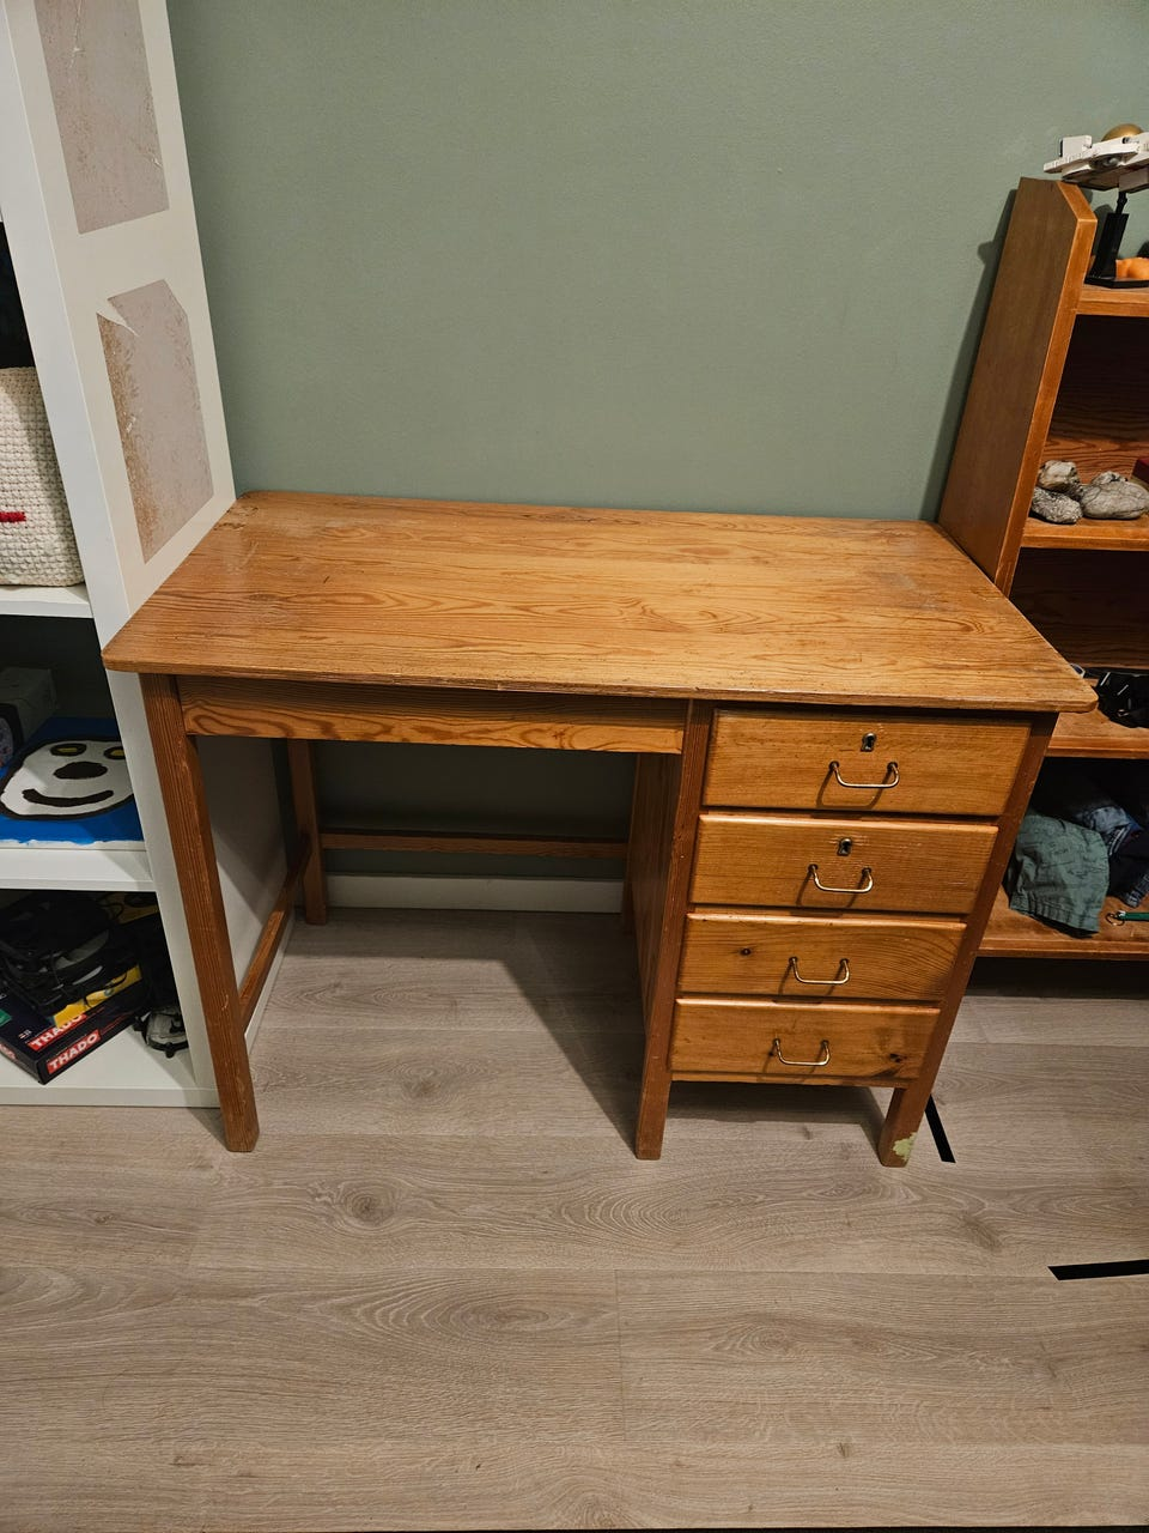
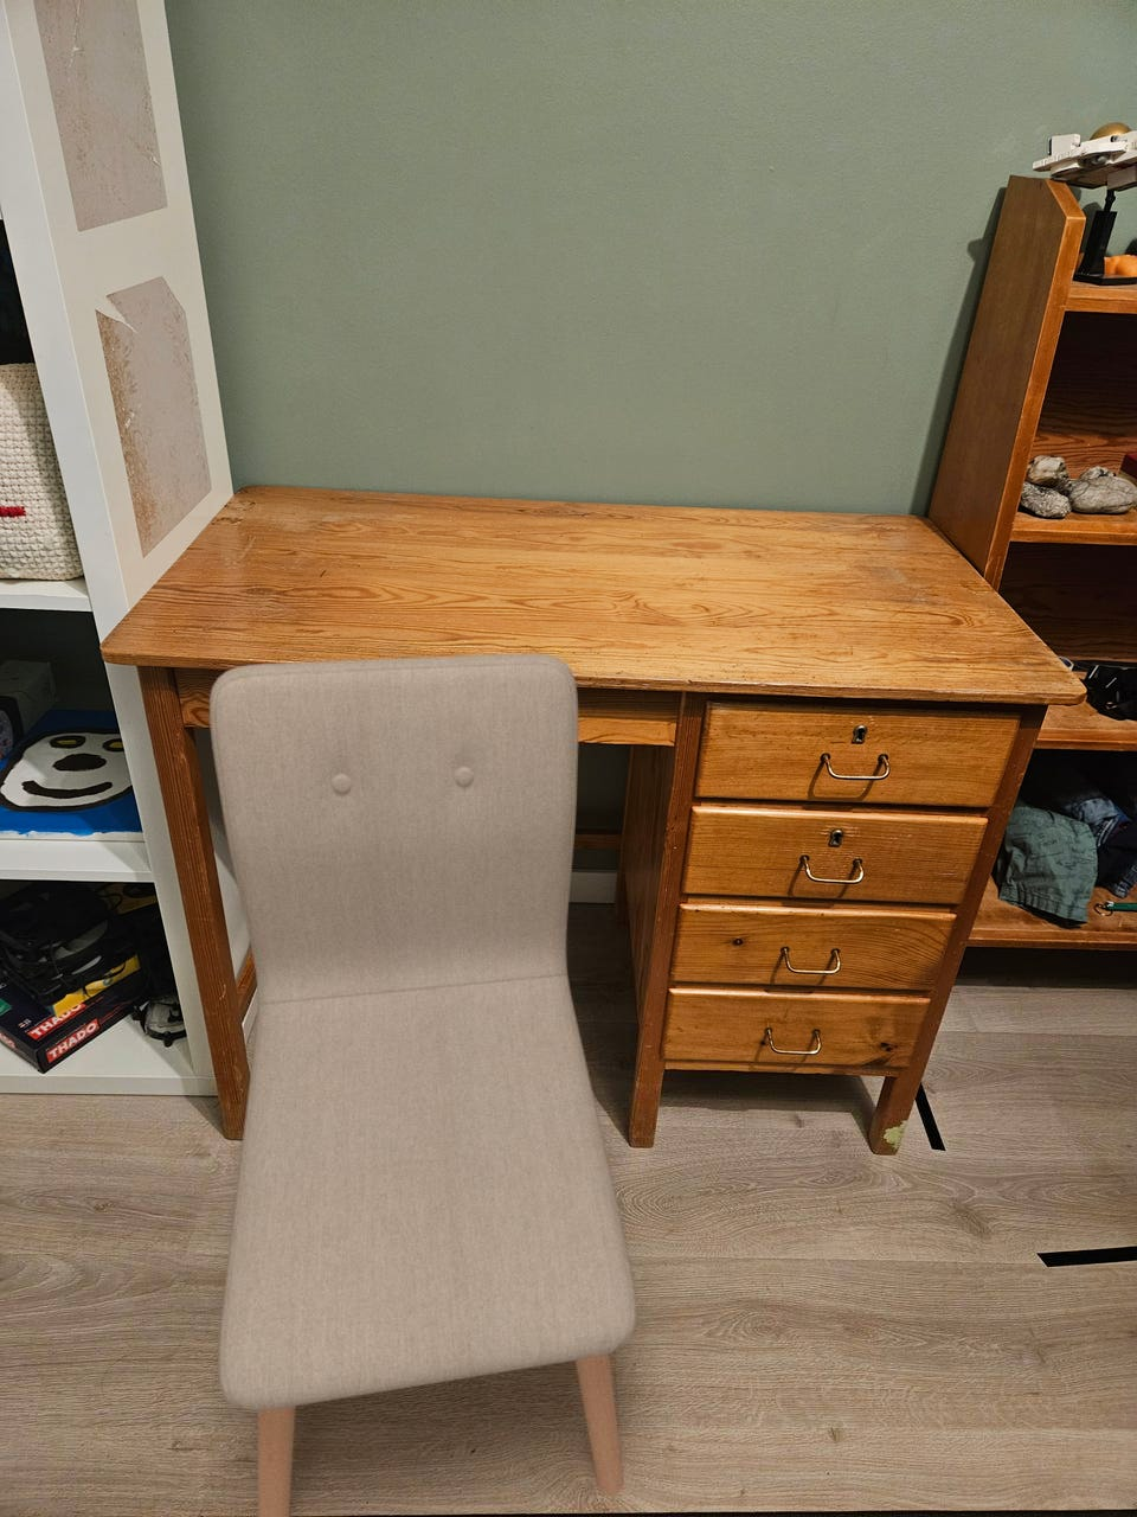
+ chair (422, 1101)
